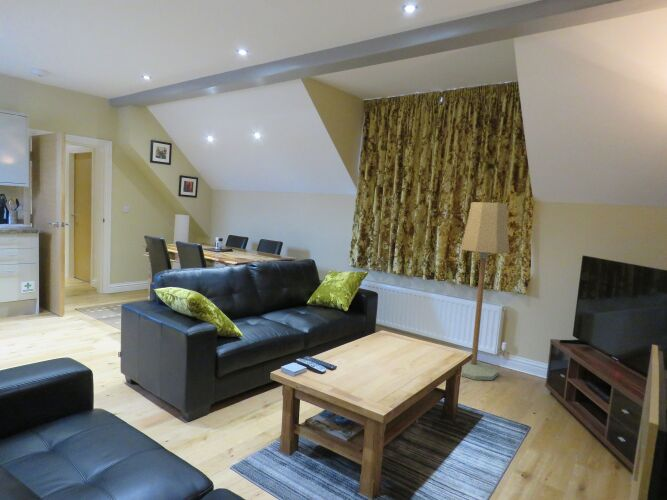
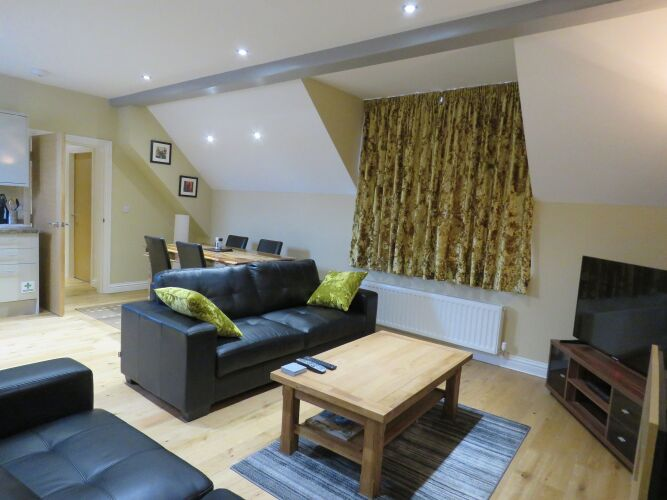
- floor lamp (480, 288)
